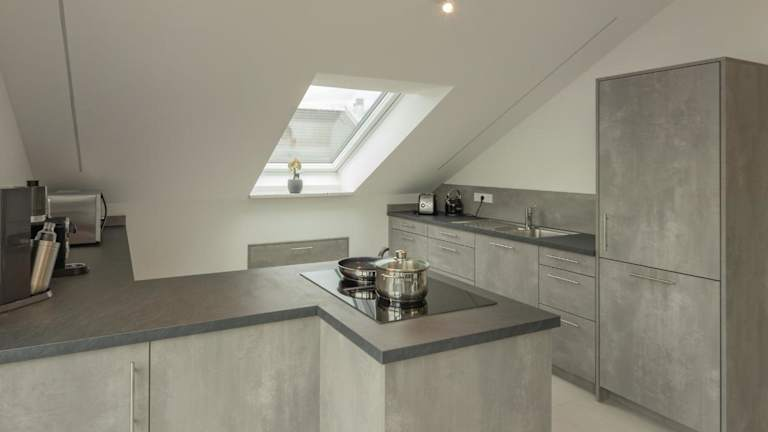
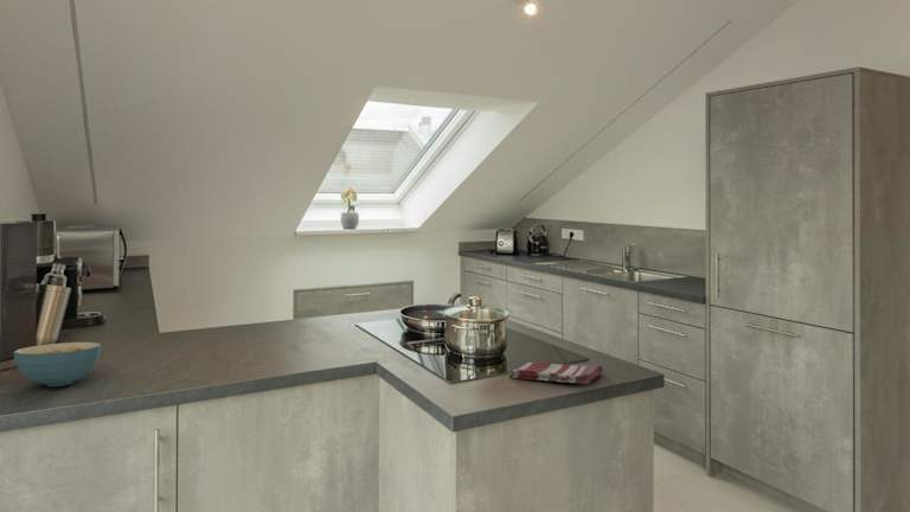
+ cereal bowl (59, 365)
+ dish towel (556, 370)
